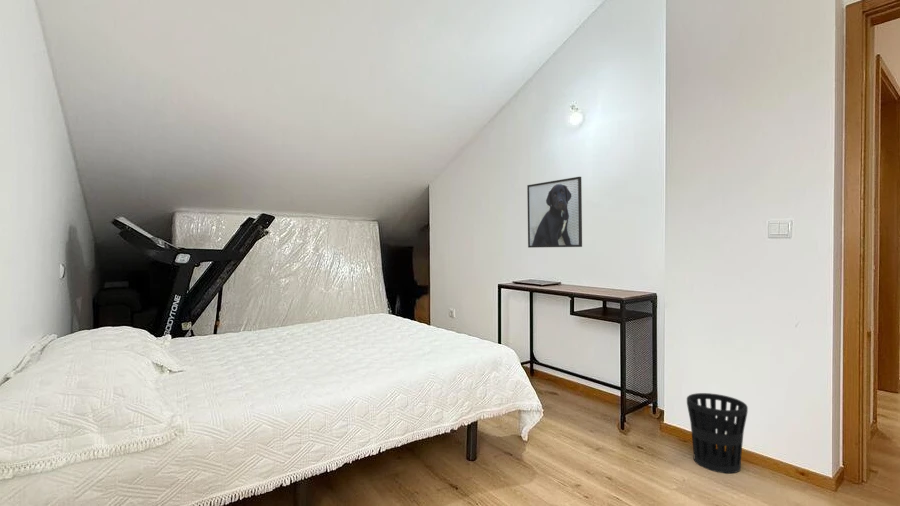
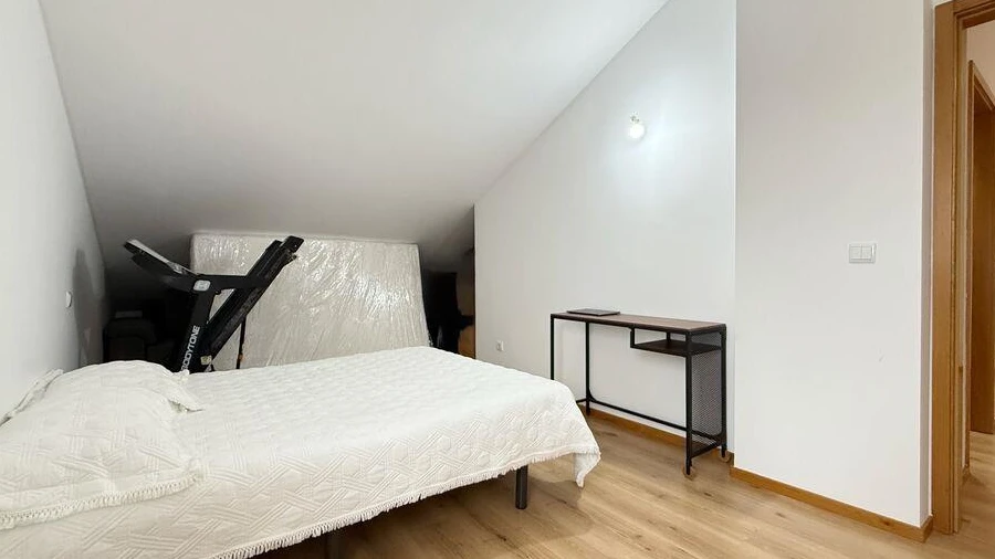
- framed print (553, 214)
- wastebasket (715, 432)
